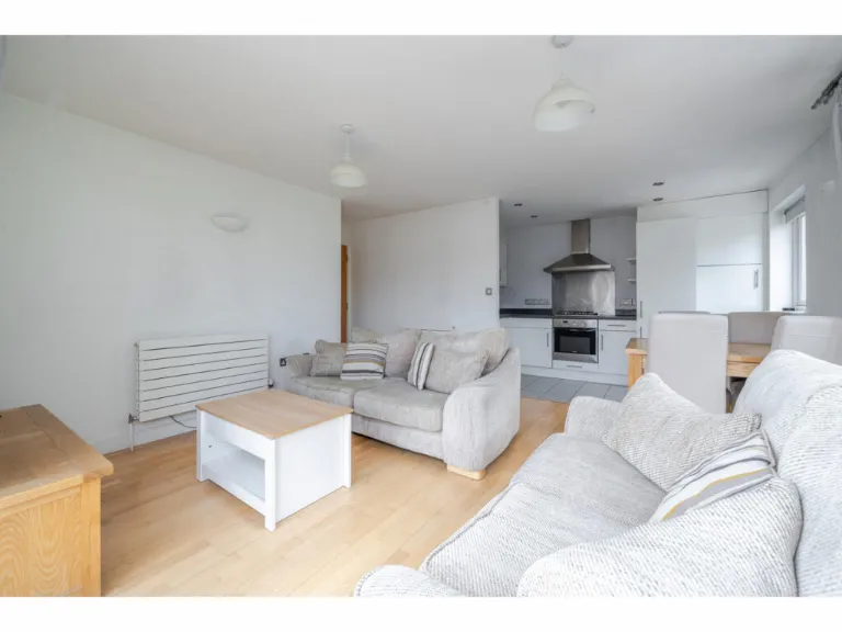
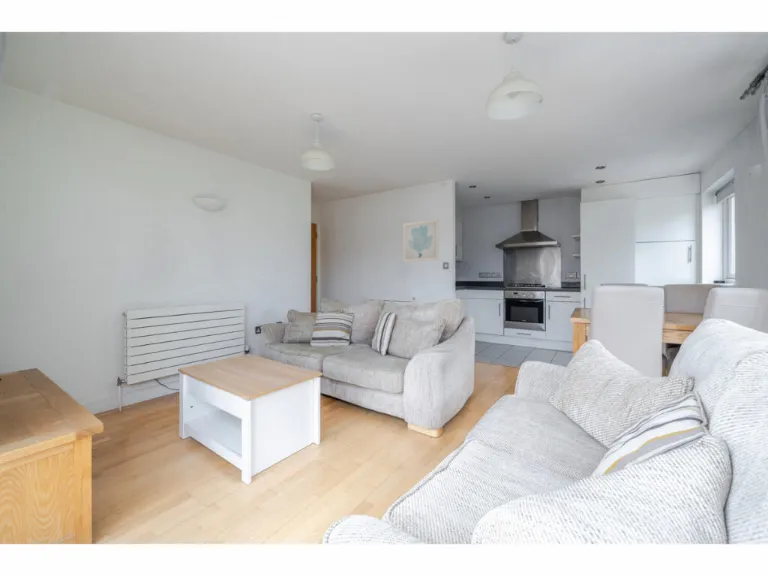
+ wall art (420, 241)
